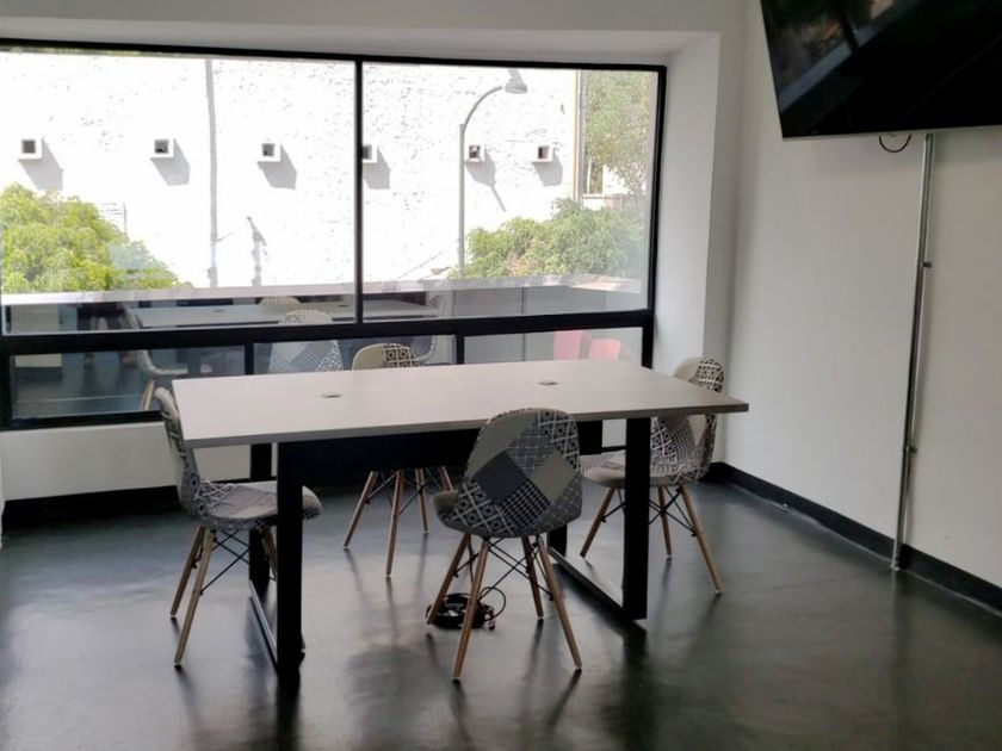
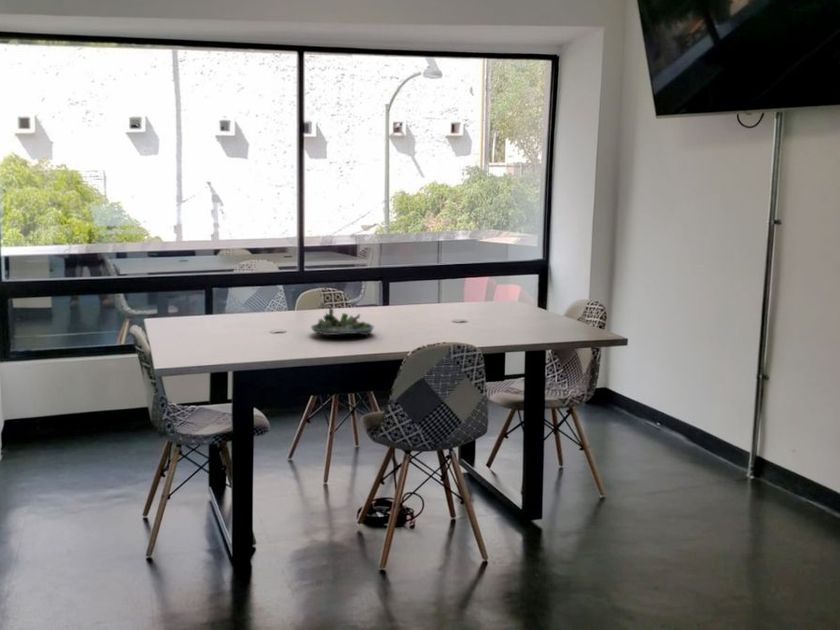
+ succulent planter (342, 321)
